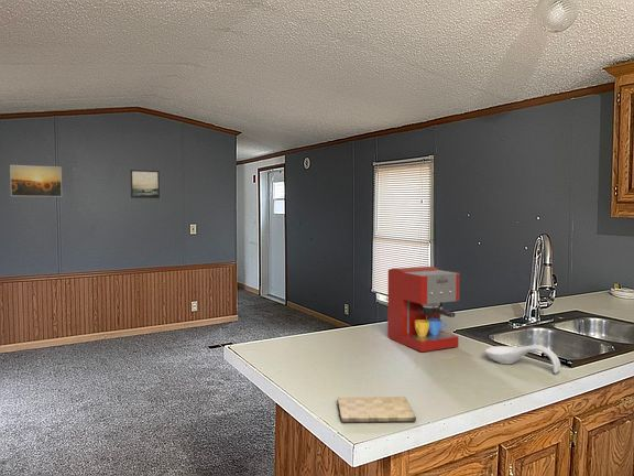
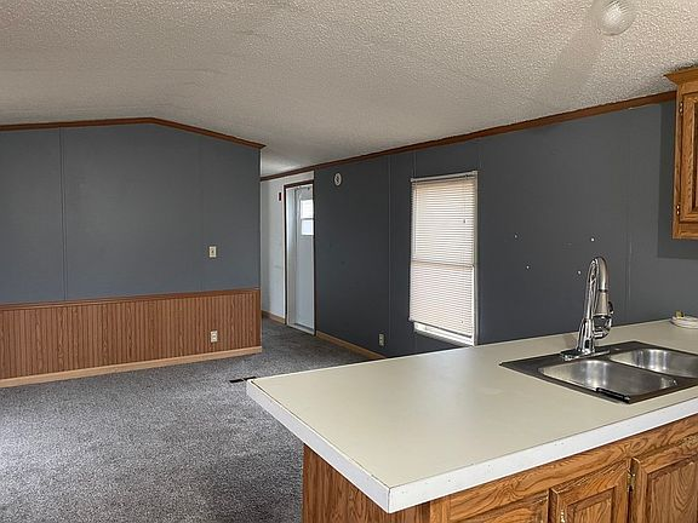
- coffee maker (422, 305)
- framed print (36, 181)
- spoon rest (521, 354)
- cutting board (374, 408)
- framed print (144, 184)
